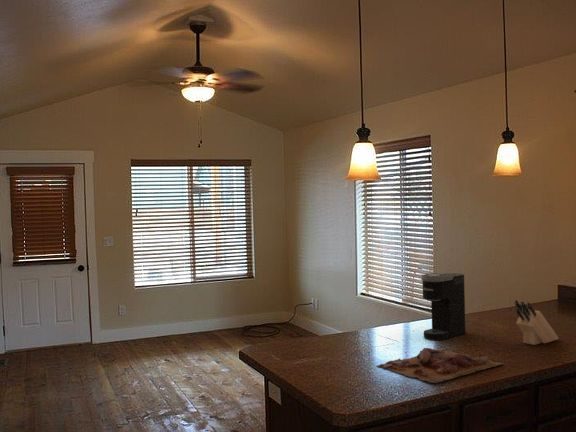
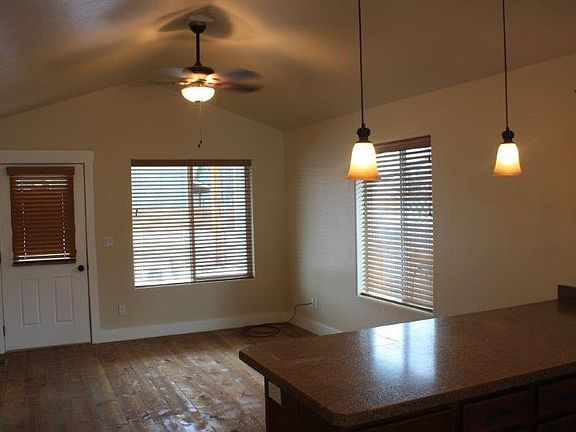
- knife block (535, 320)
- cutting board (439, 357)
- coffee maker (443, 304)
